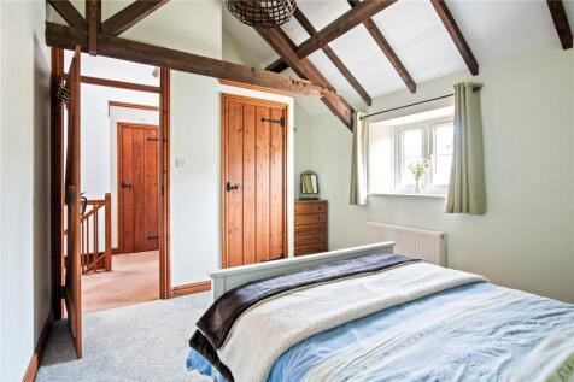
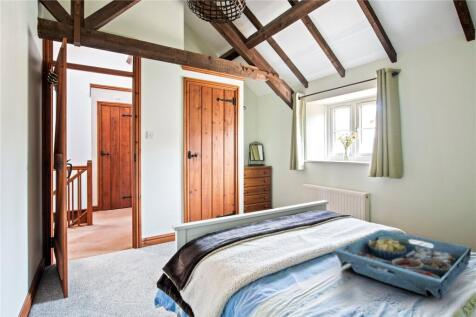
+ serving tray (402, 255)
